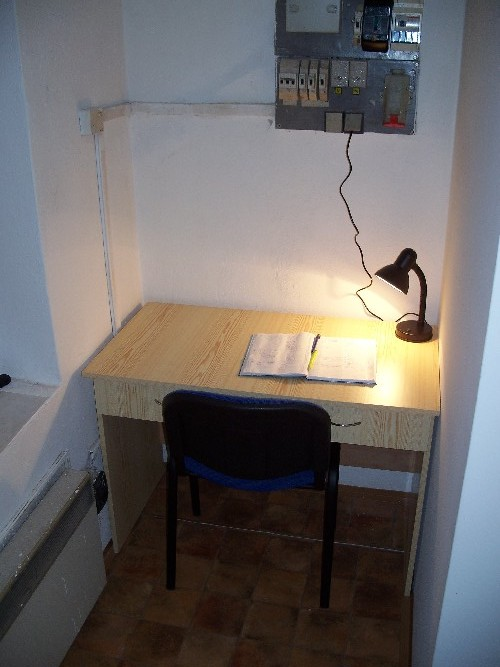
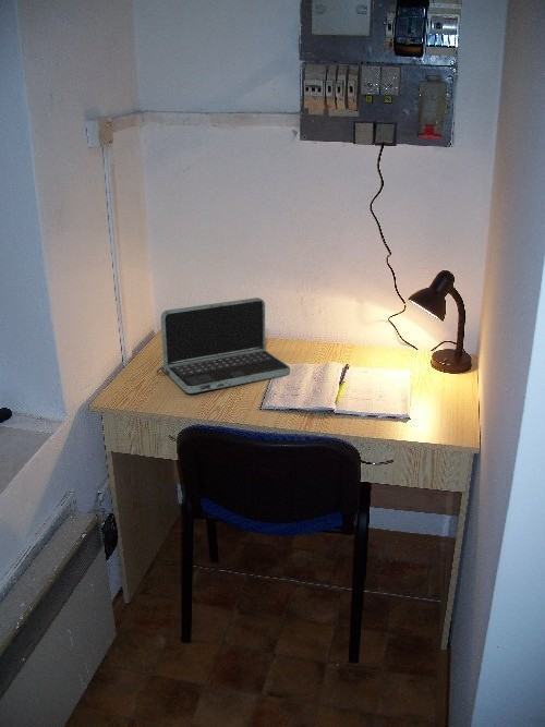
+ laptop (220, 341)
